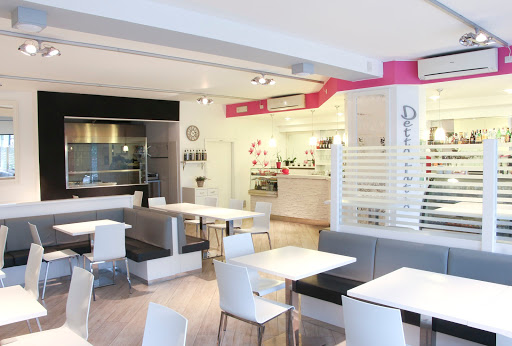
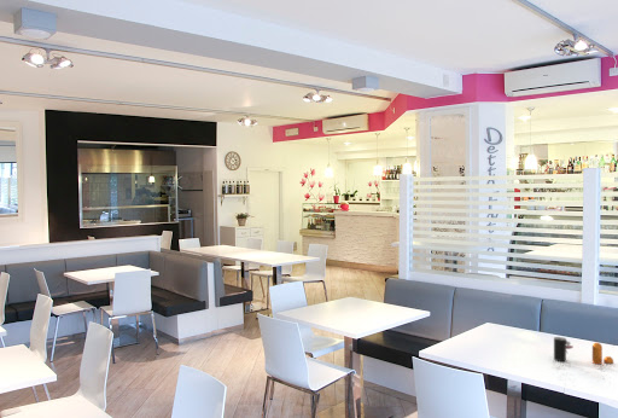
+ cup (562, 349)
+ pepper shaker (601, 352)
